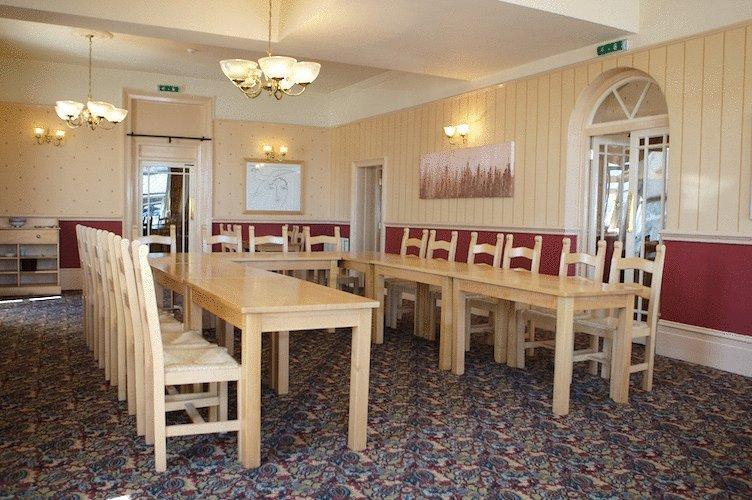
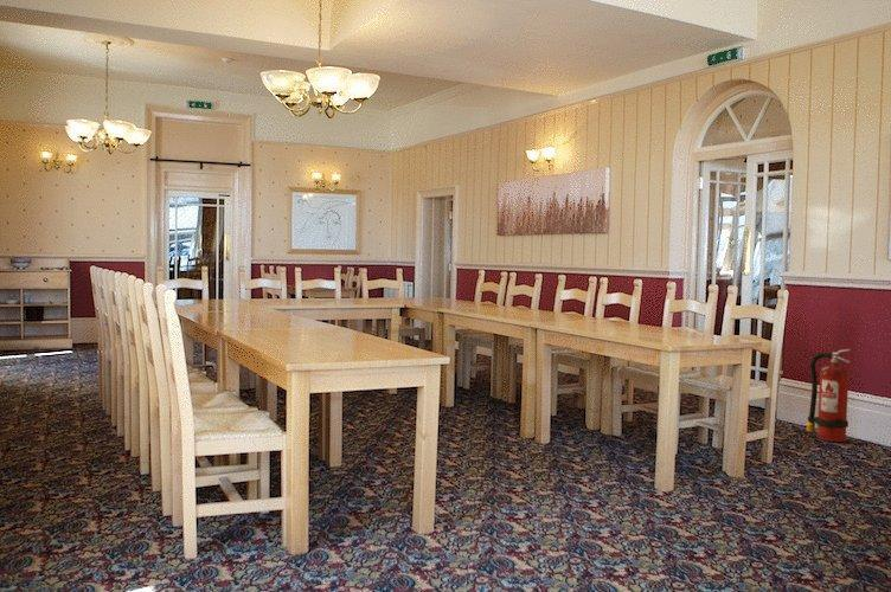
+ fire extinguisher (828, 393)
